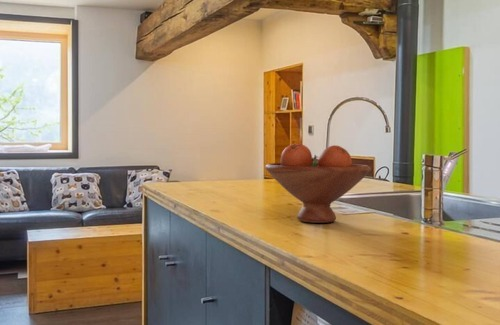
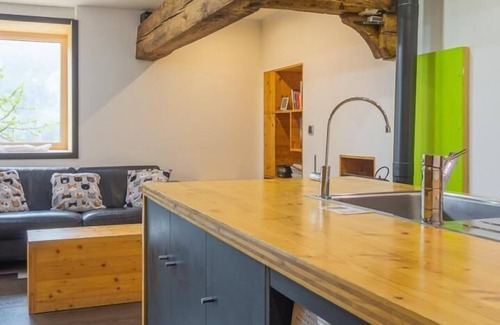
- fruit bowl (317, 182)
